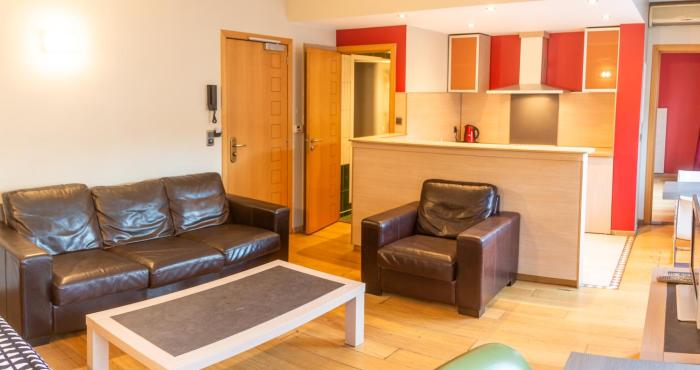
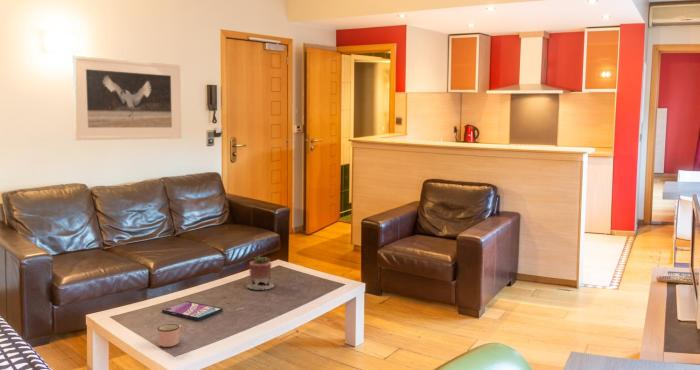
+ video game case (192, 310)
+ mug (171, 334)
+ succulent planter (260, 271)
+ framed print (131, 100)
